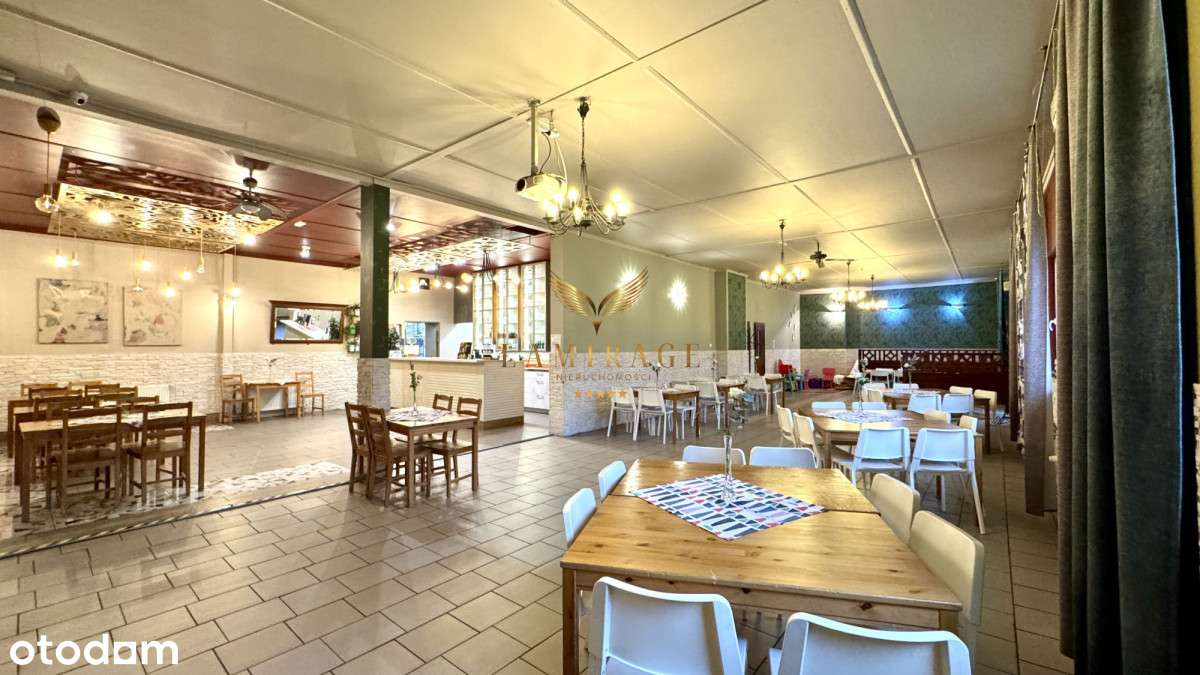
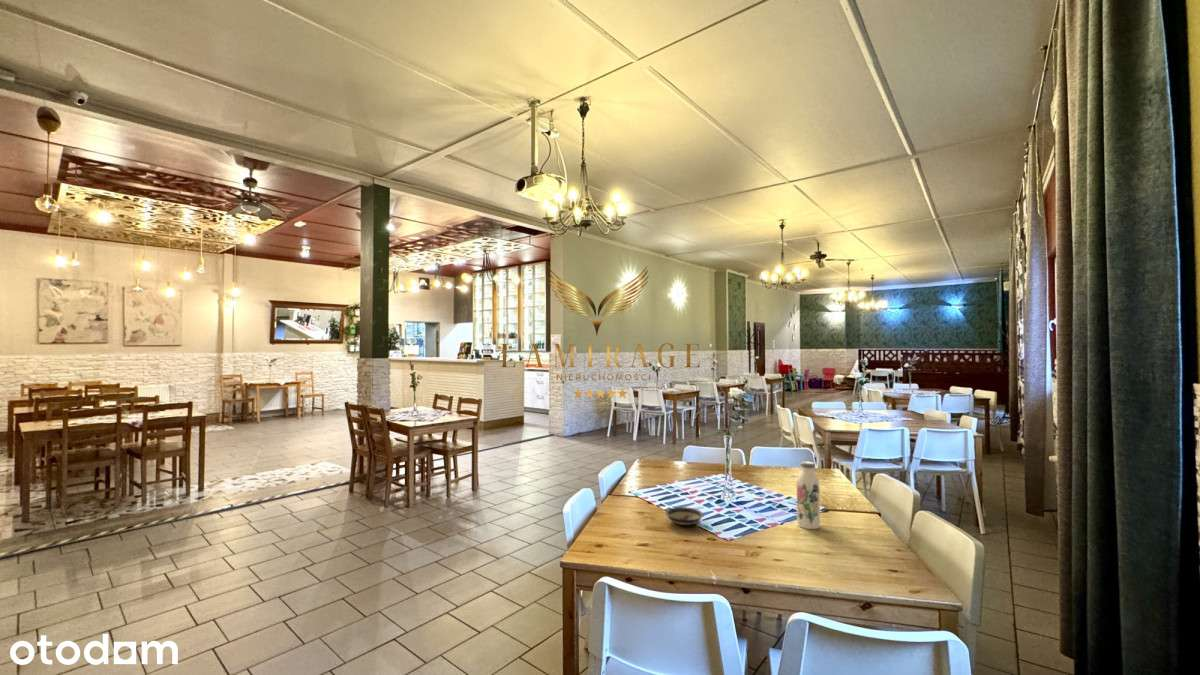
+ water bottle (808, 493)
+ saucer (684, 517)
